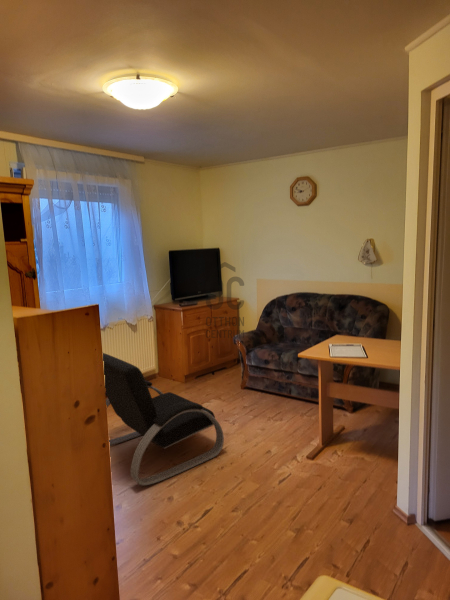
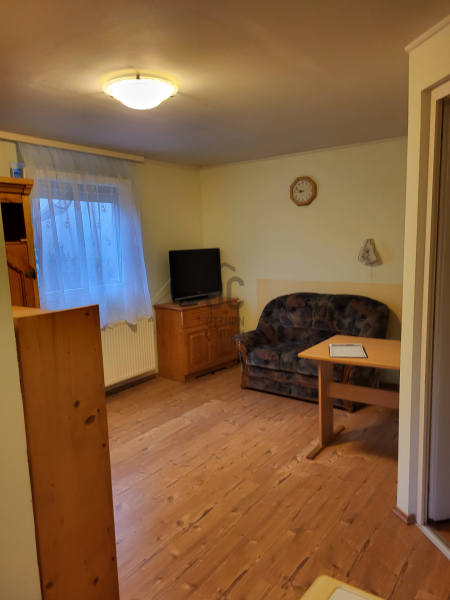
- armchair (152, 401)
